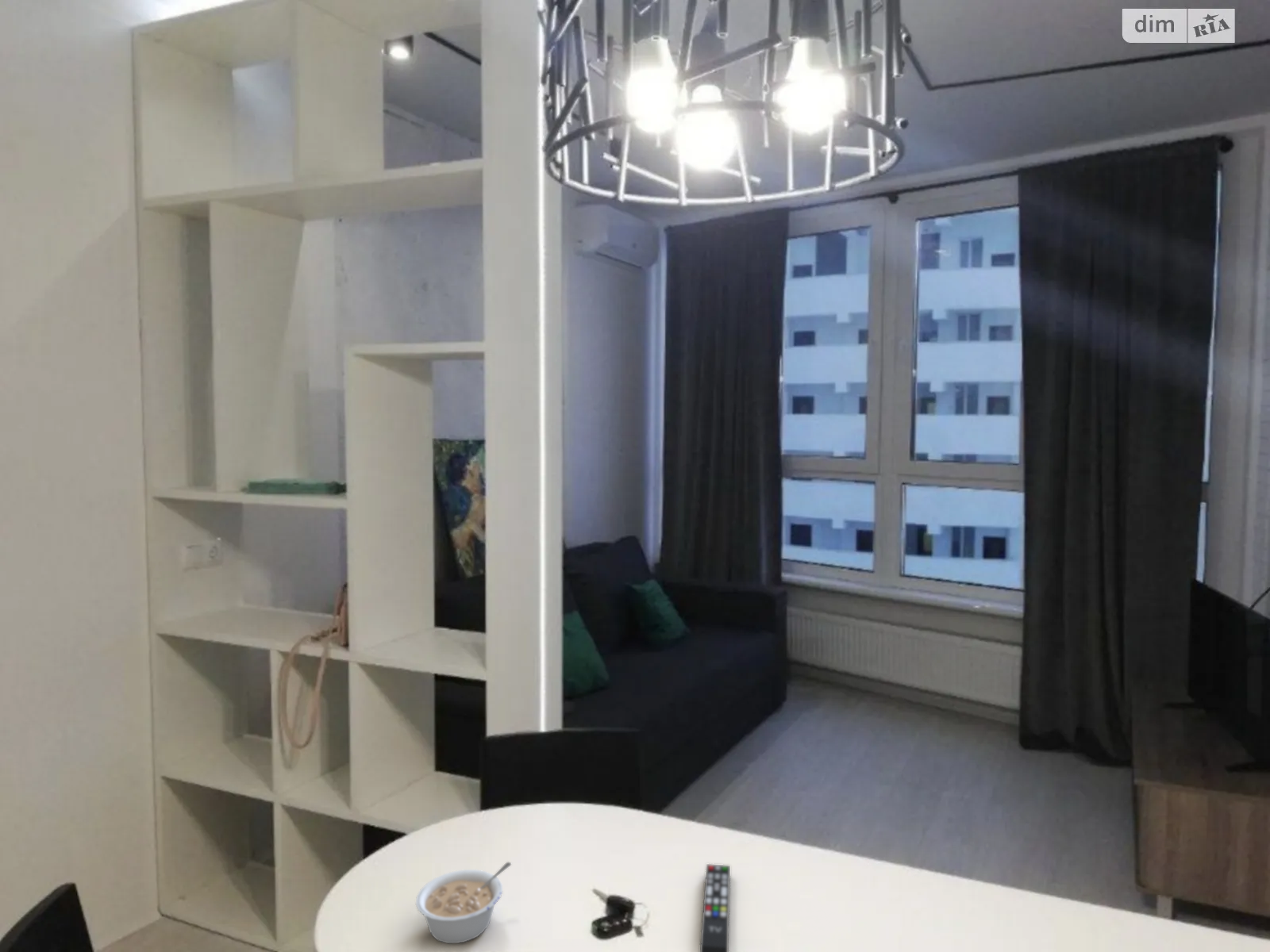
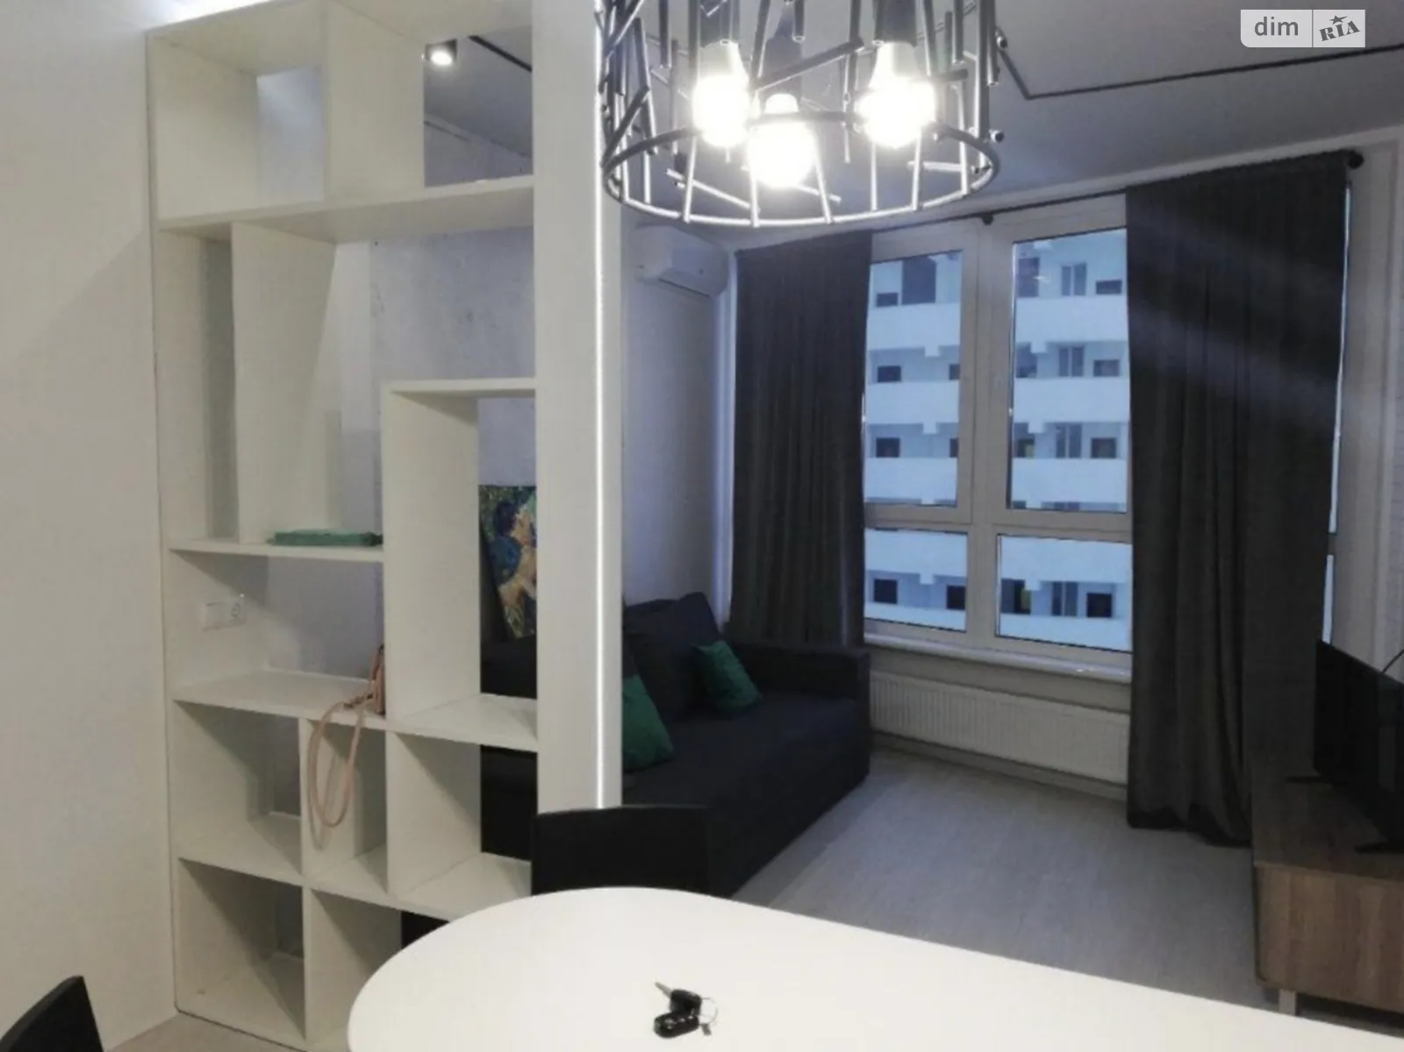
- legume (461, 904)
- remote control (716, 907)
